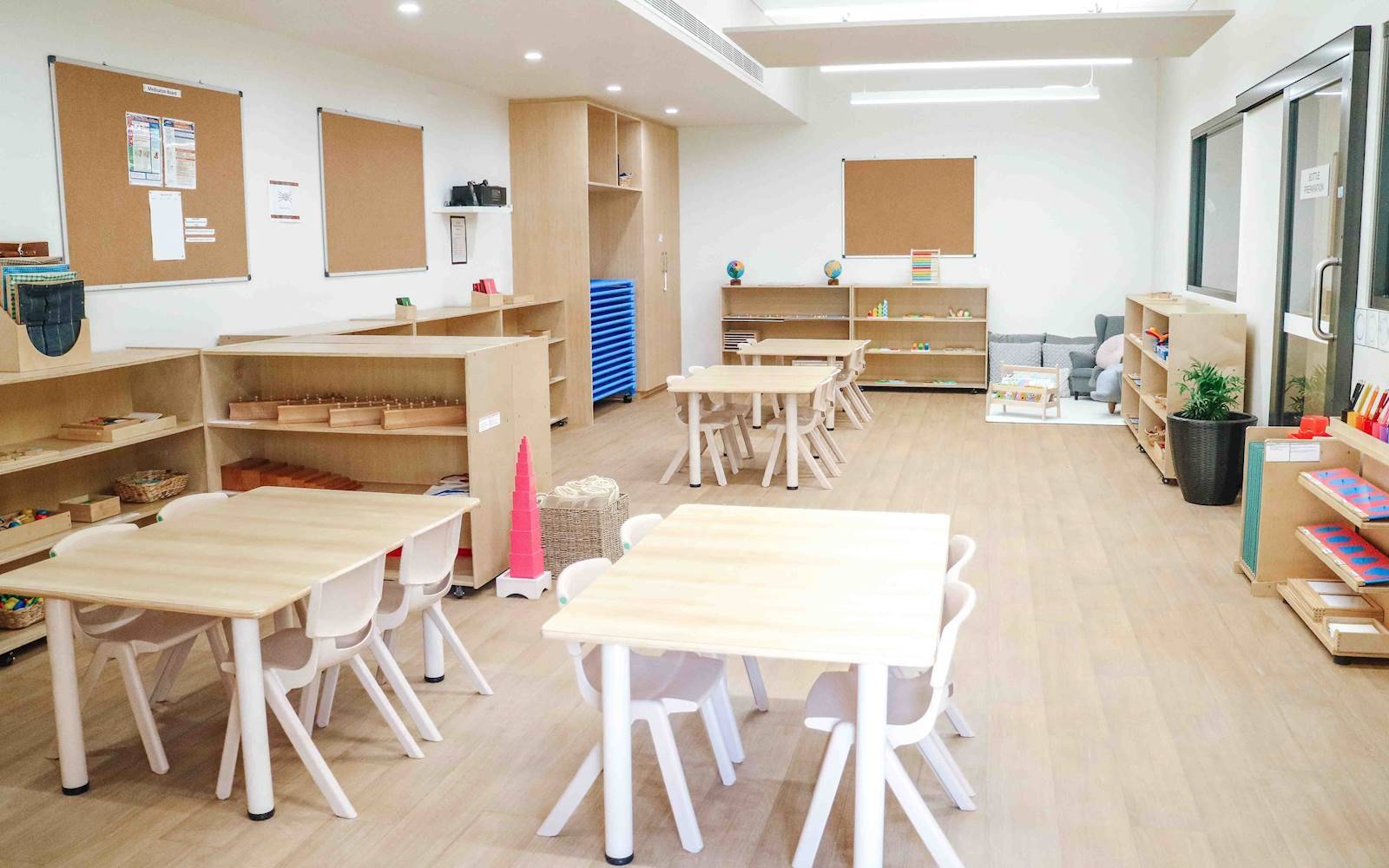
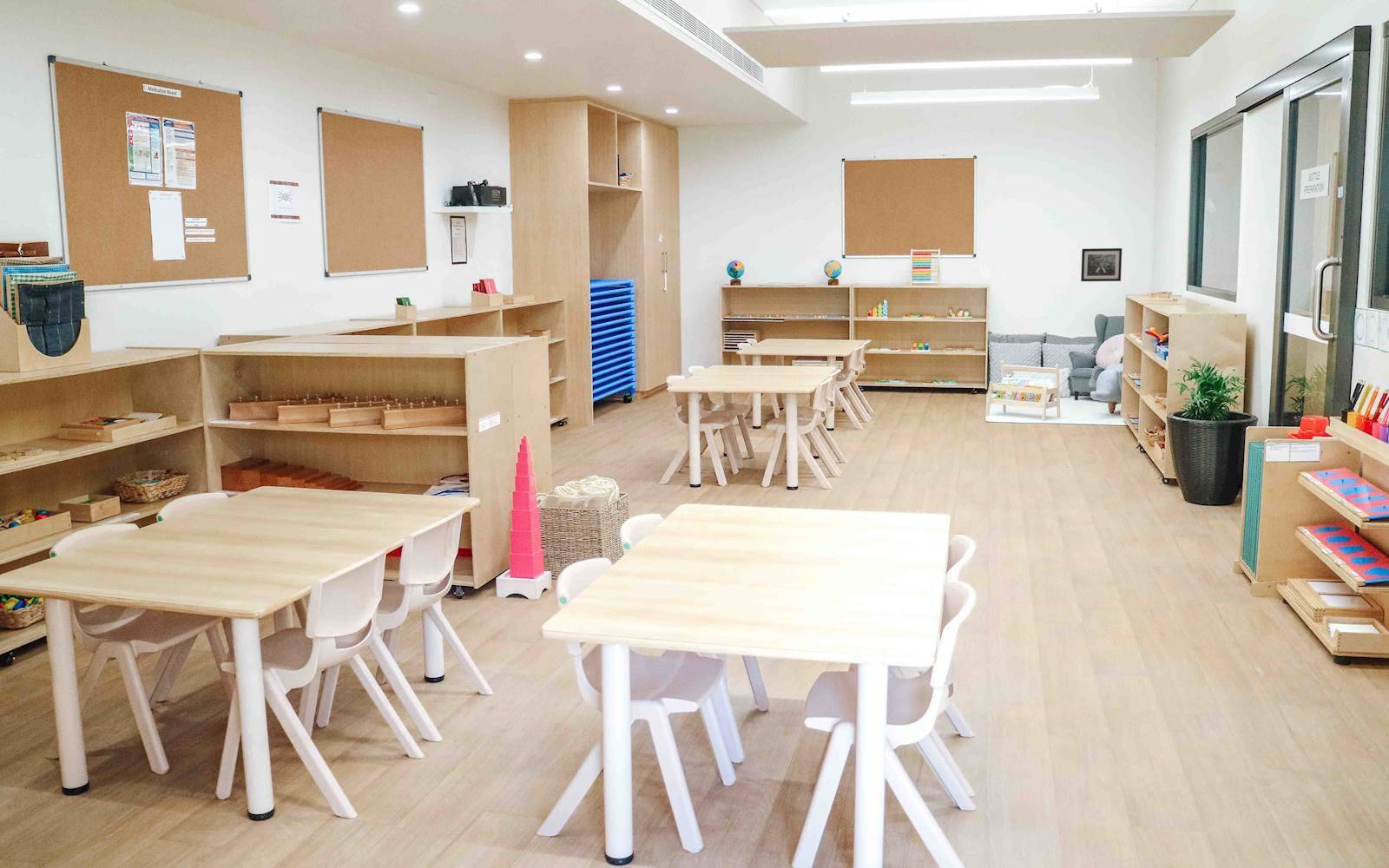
+ wall art (1101, 265)
